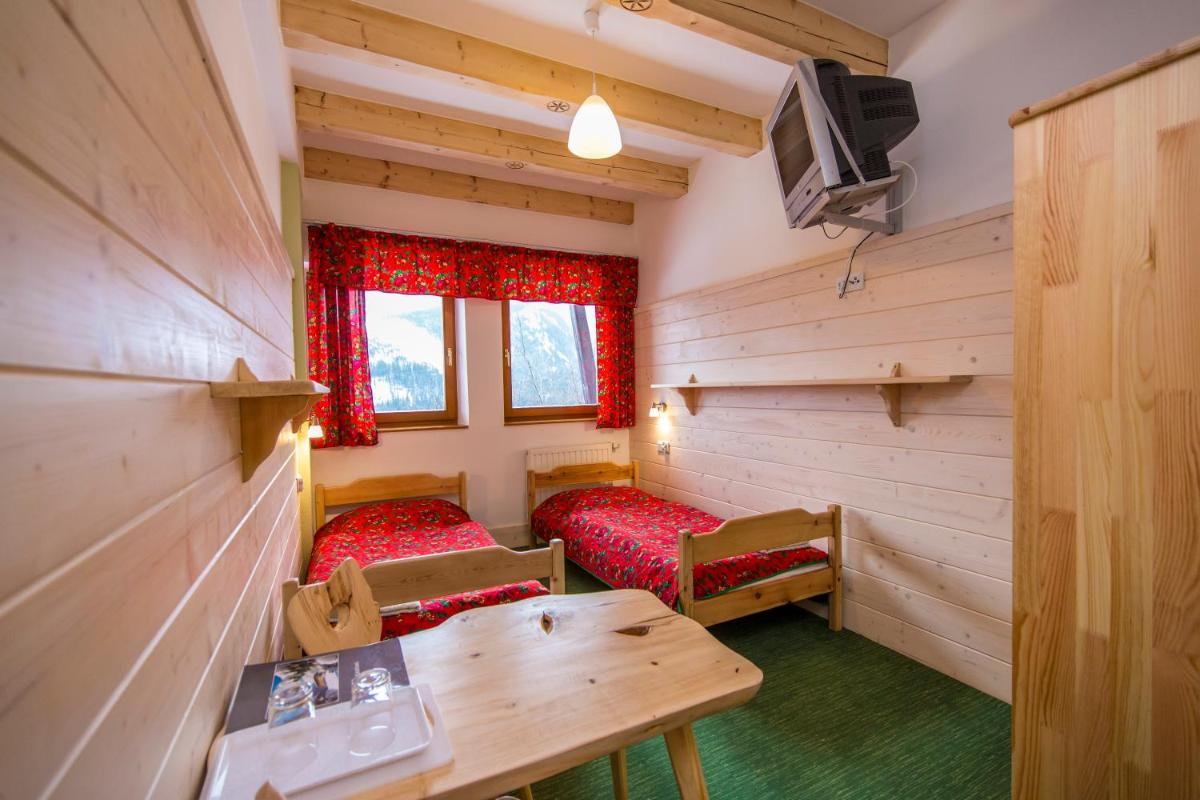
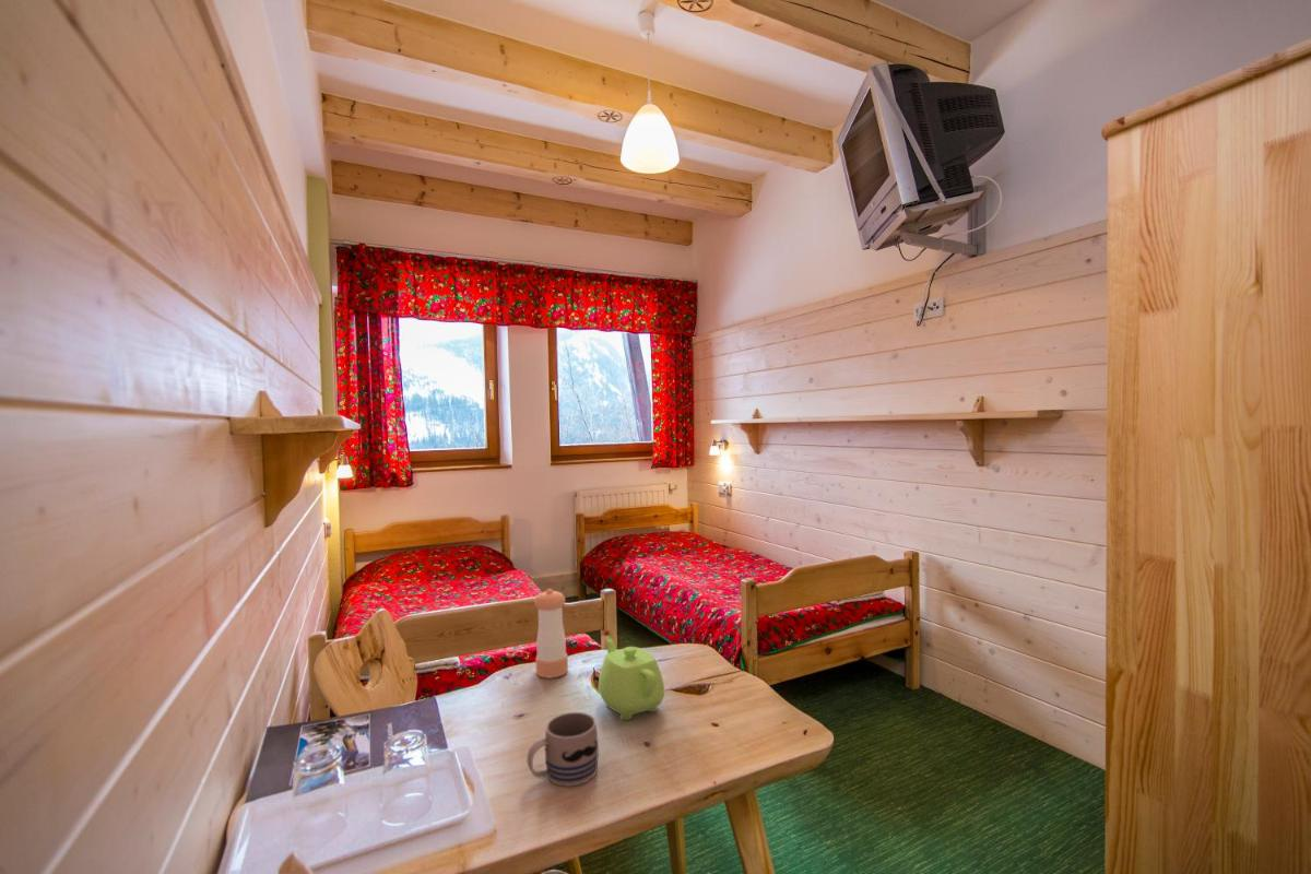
+ pepper shaker (551, 629)
+ teapot (628, 676)
+ mug (563, 749)
